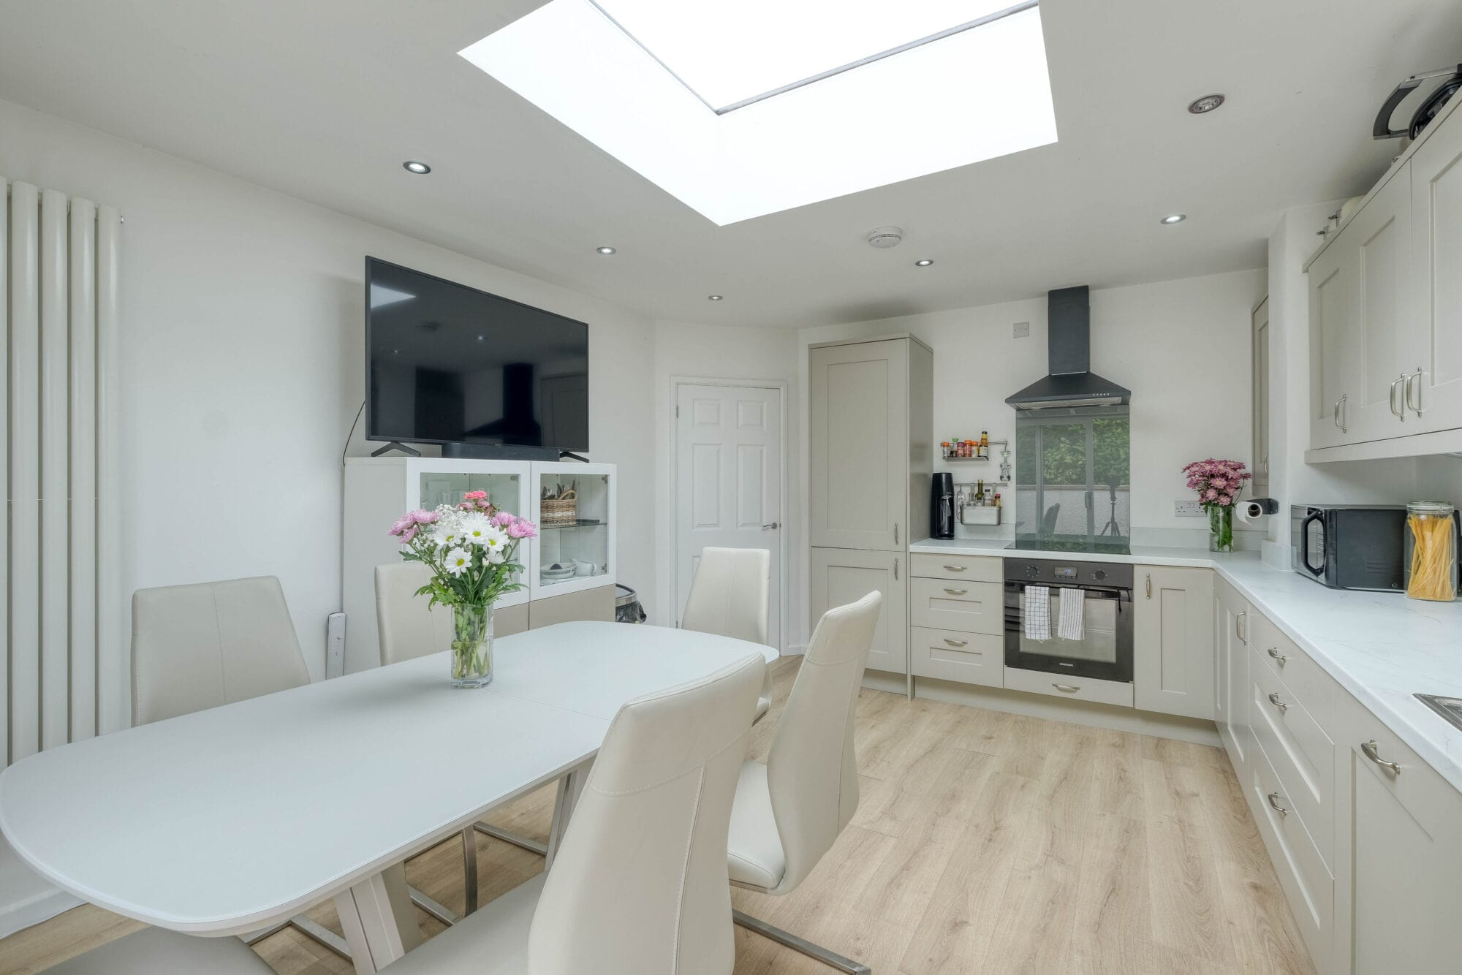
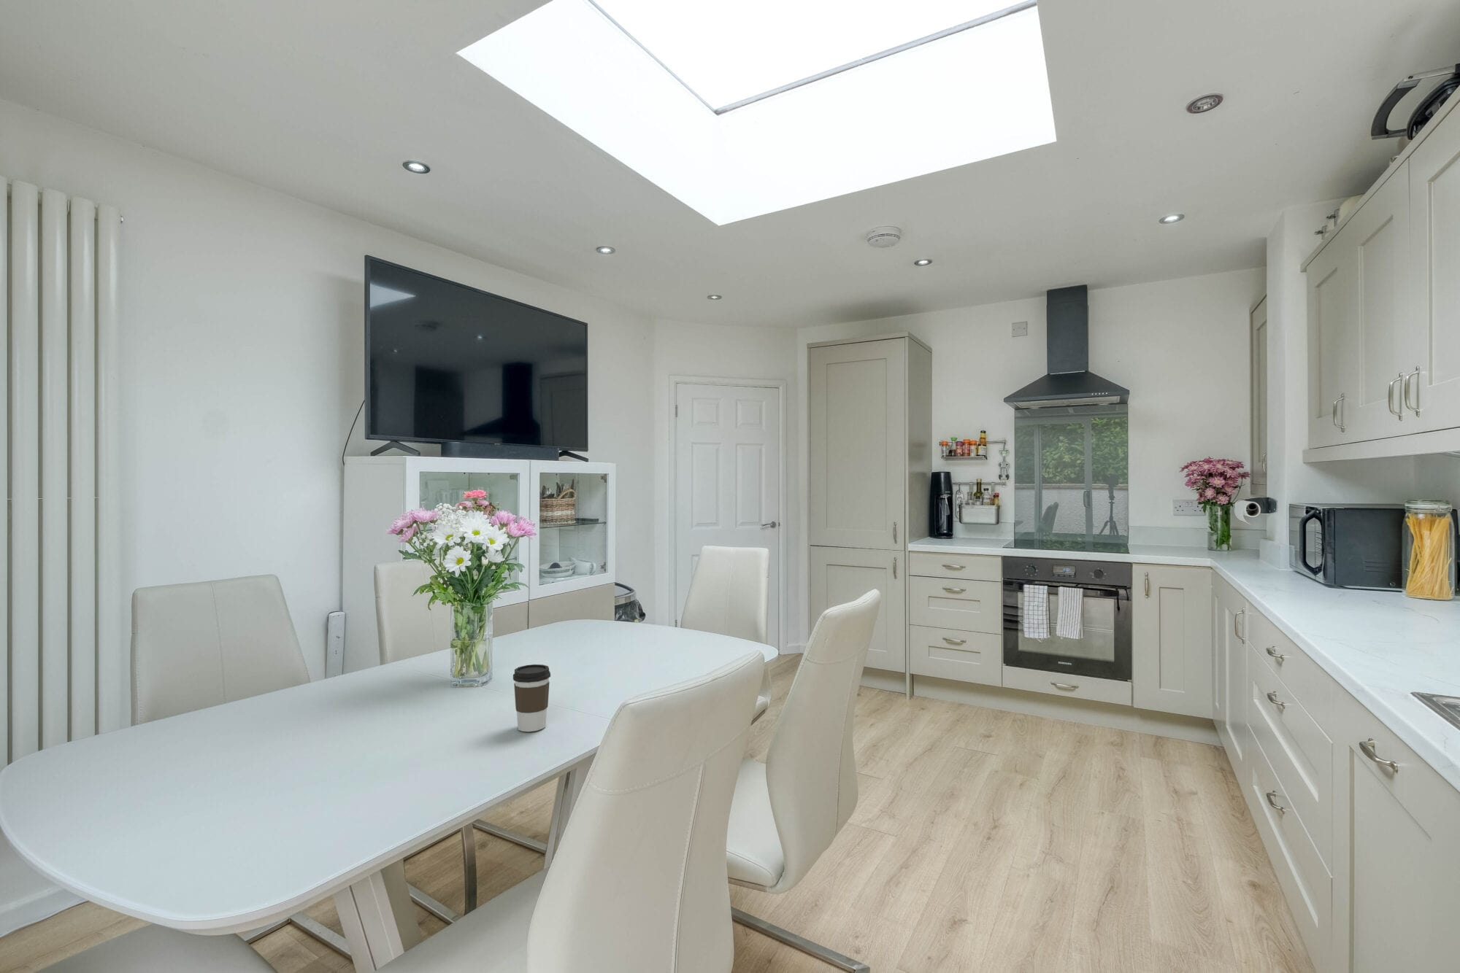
+ coffee cup (531, 697)
